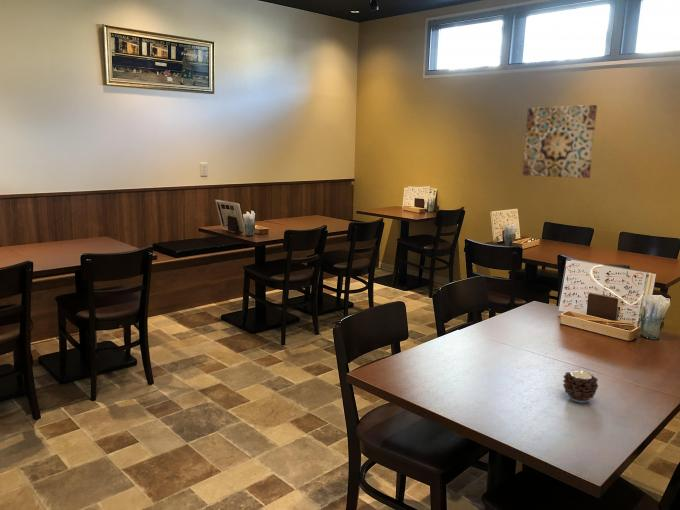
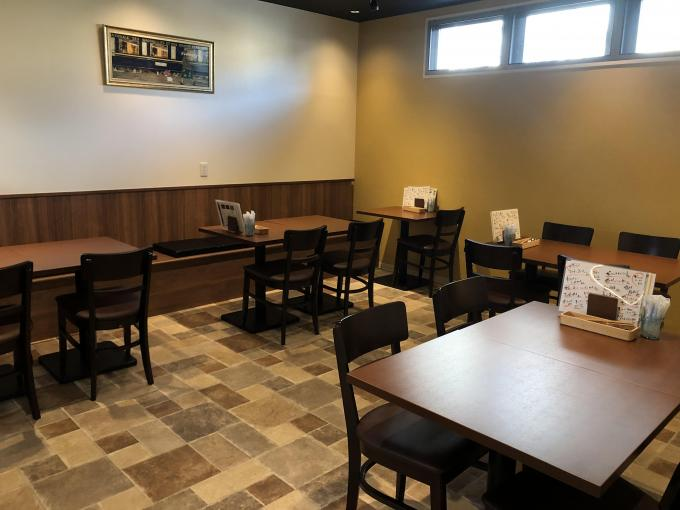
- wall art (557, 142)
- candle (580, 384)
